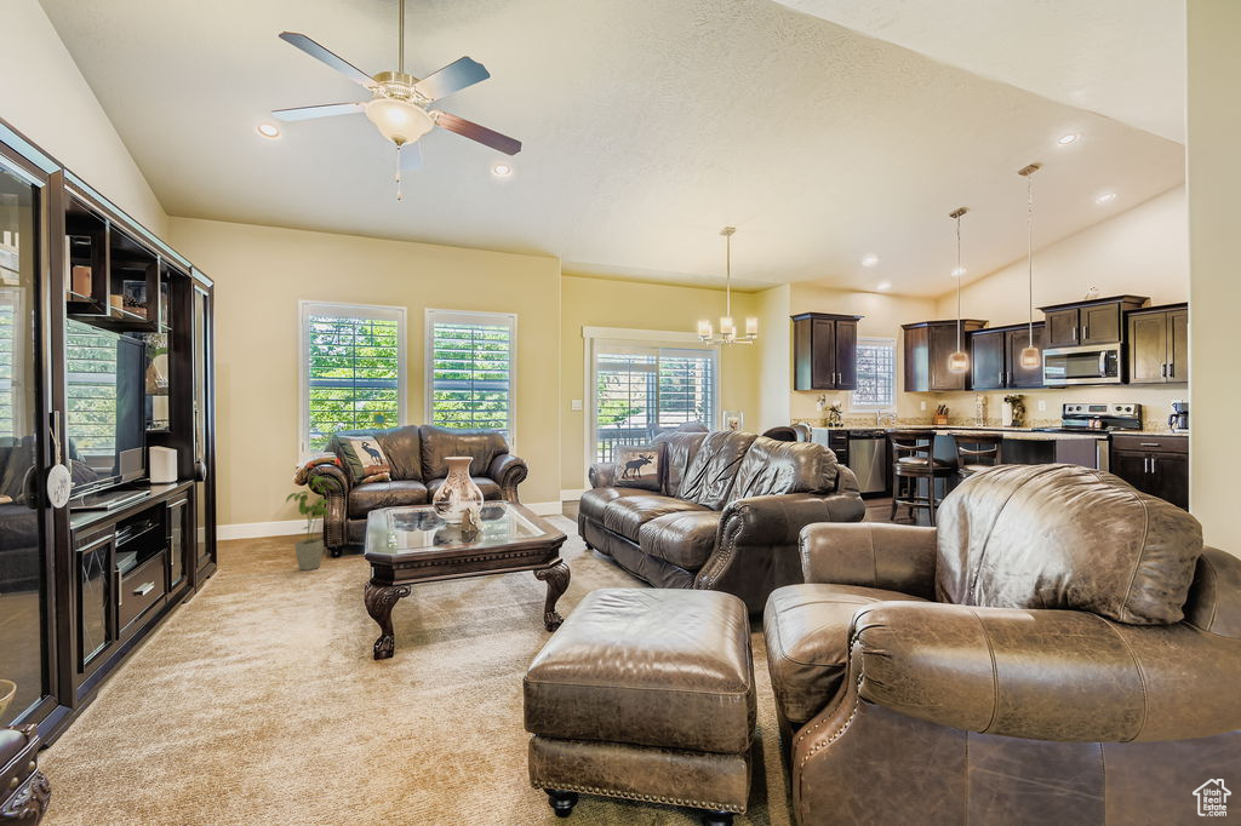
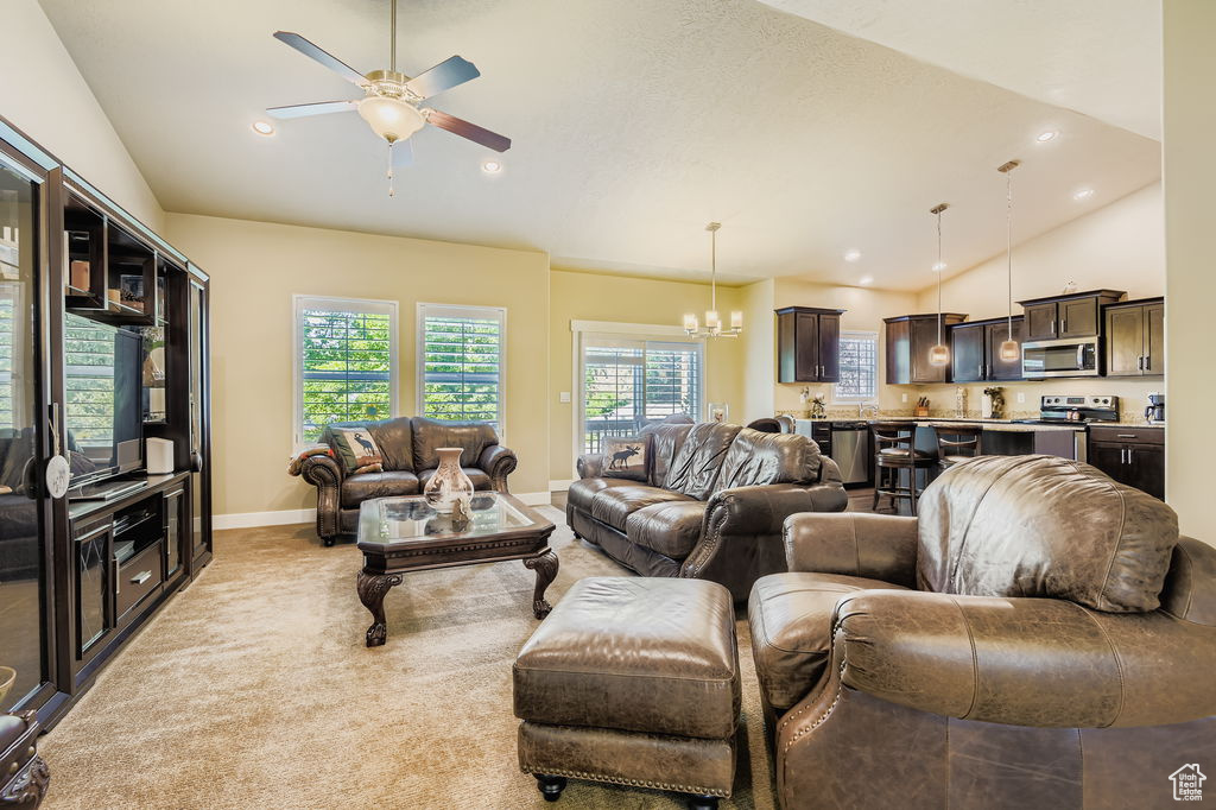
- house plant (315, 521)
